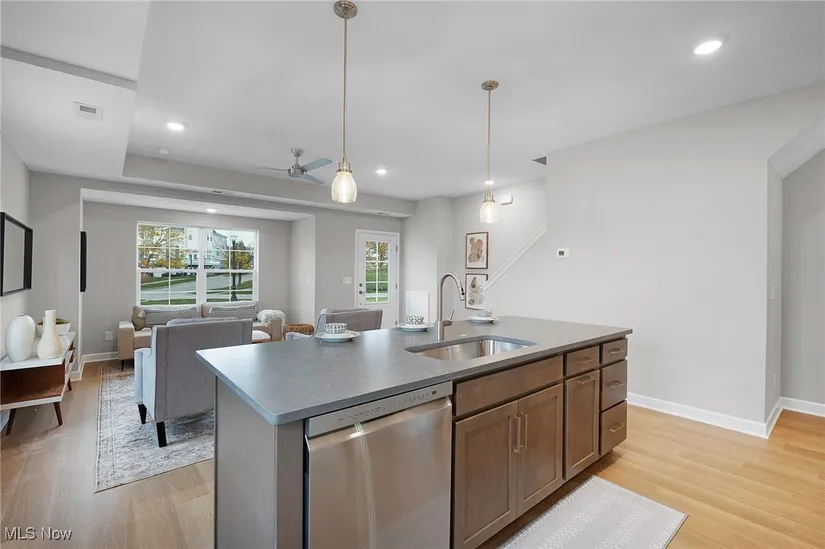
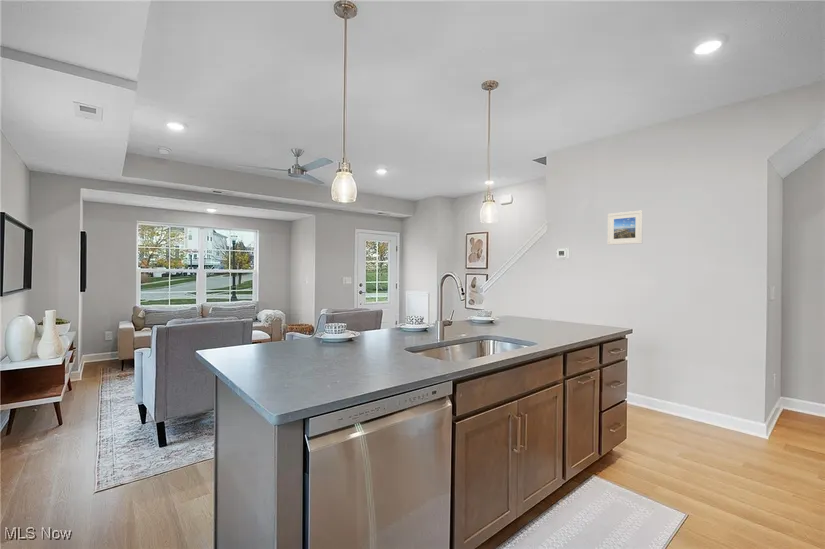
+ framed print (624, 228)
